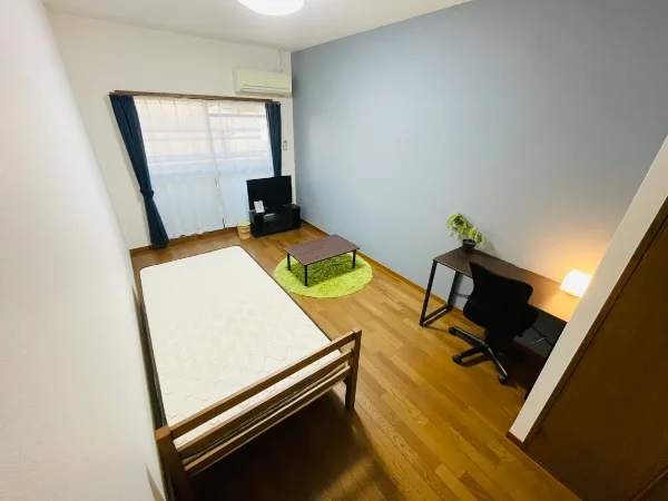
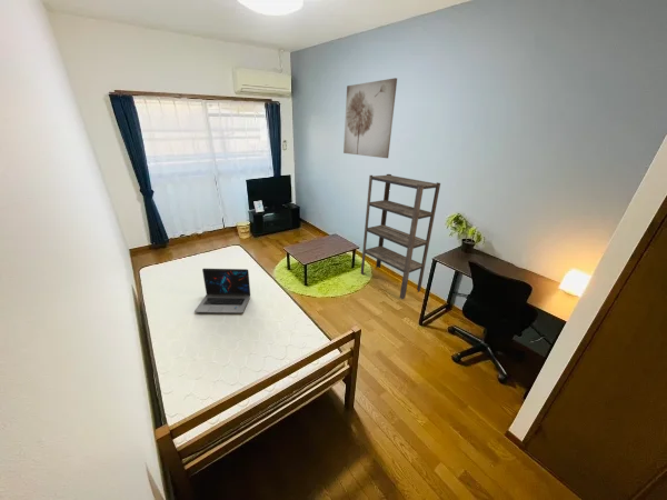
+ laptop (221, 290)
+ wall art (366, 120)
+ shelving unit (395, 234)
